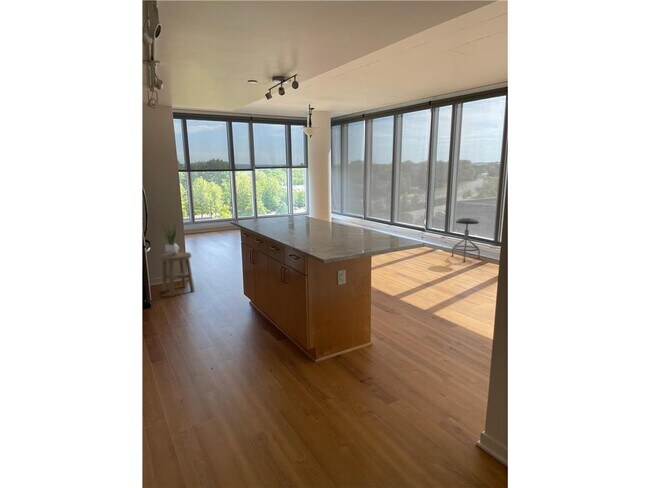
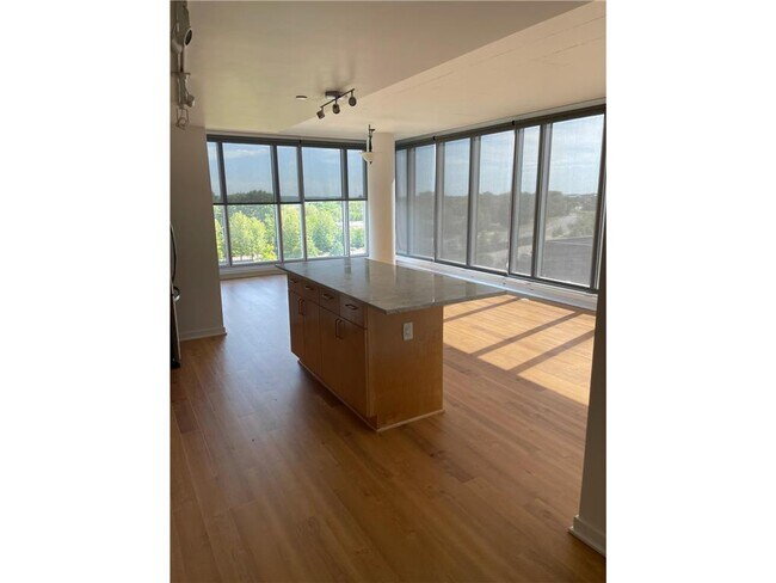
- stool (464, 238)
- potted plant (170, 238)
- stool (178, 274)
